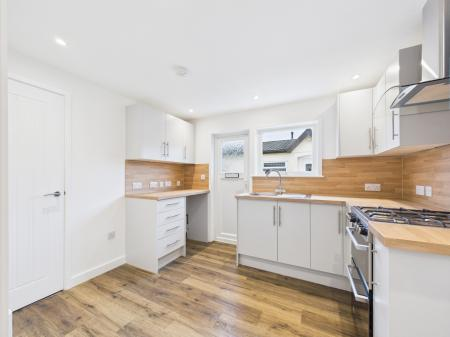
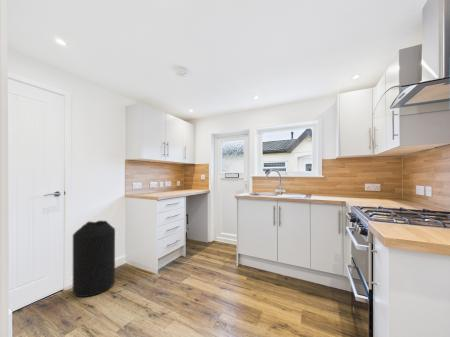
+ trash can (94, 254)
